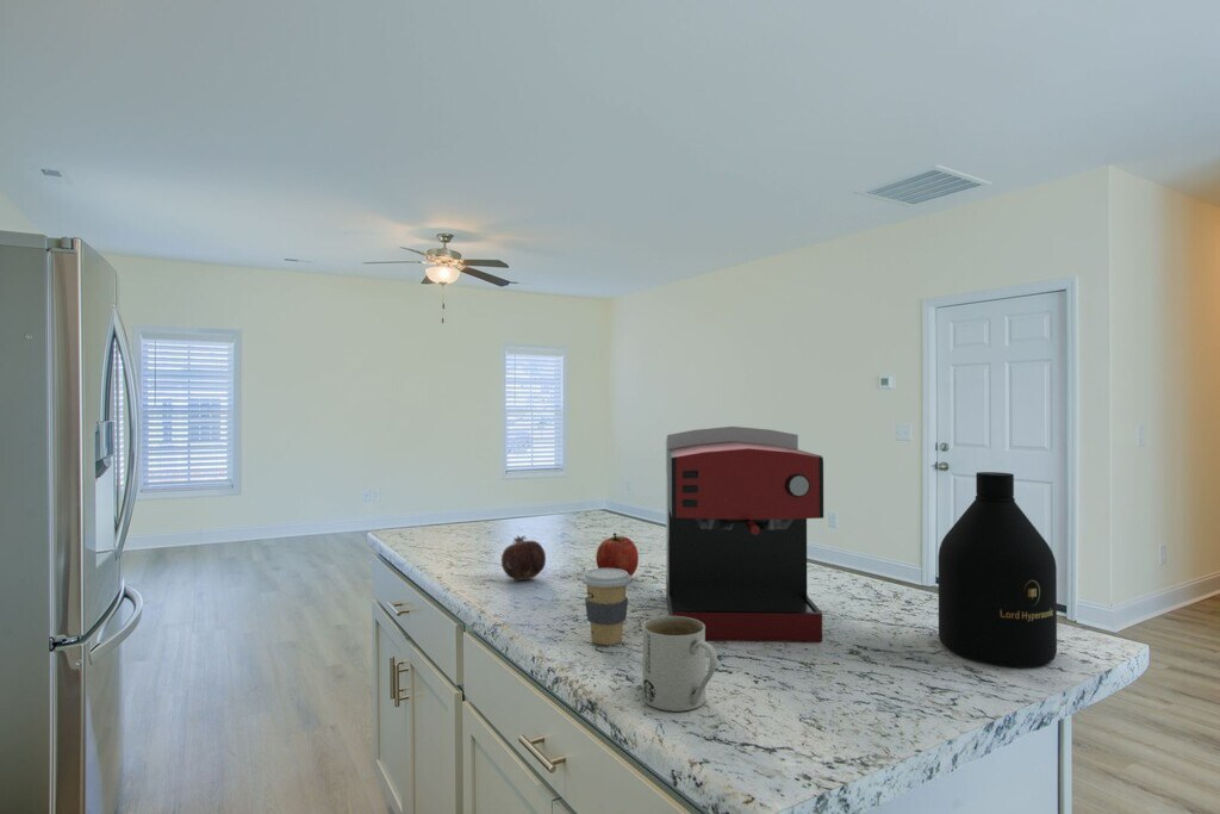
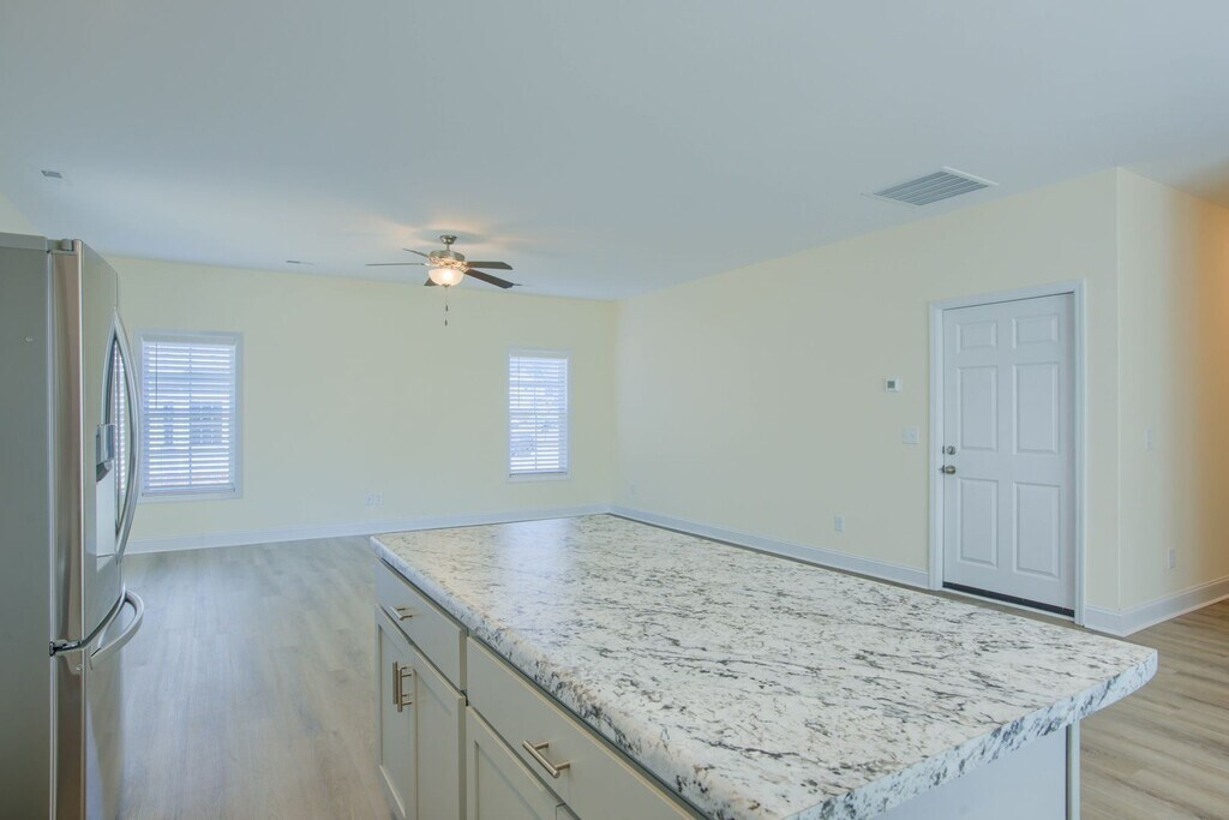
- apple (617, 555)
- bottle (995, 561)
- mug (683, 665)
- fruit (523, 557)
- coffee cup (606, 605)
- coffee maker (739, 524)
